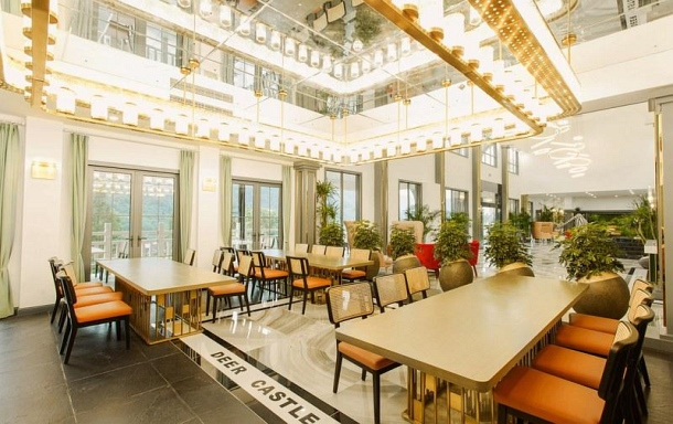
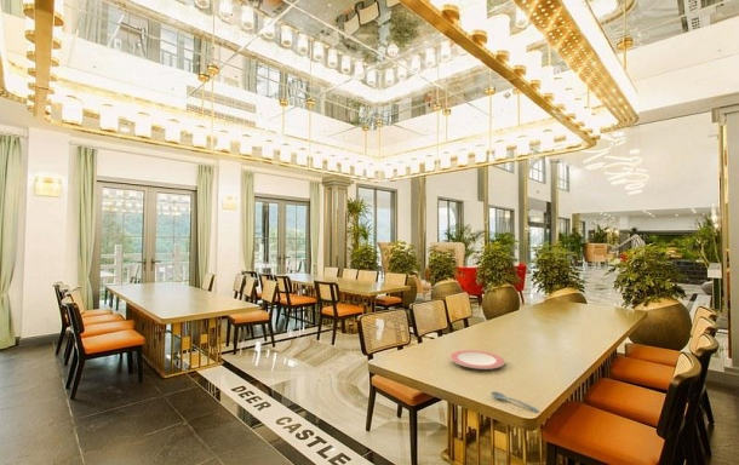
+ plate (476, 360)
+ spoon (514, 400)
